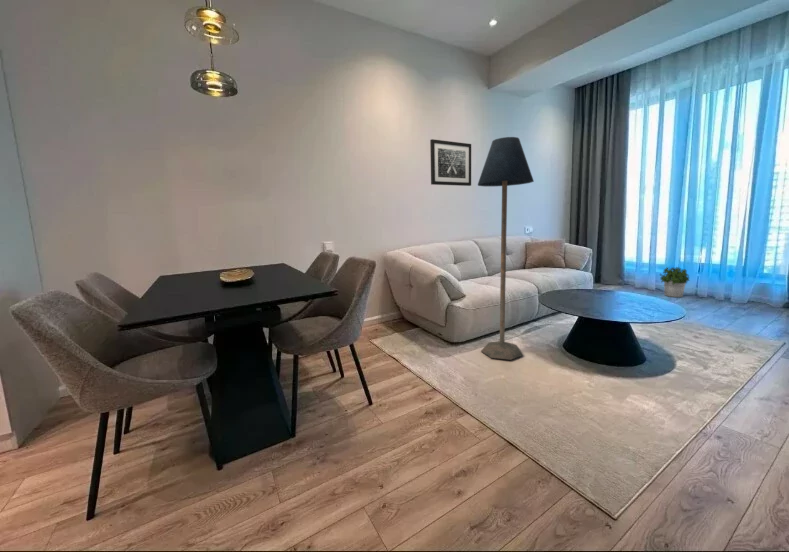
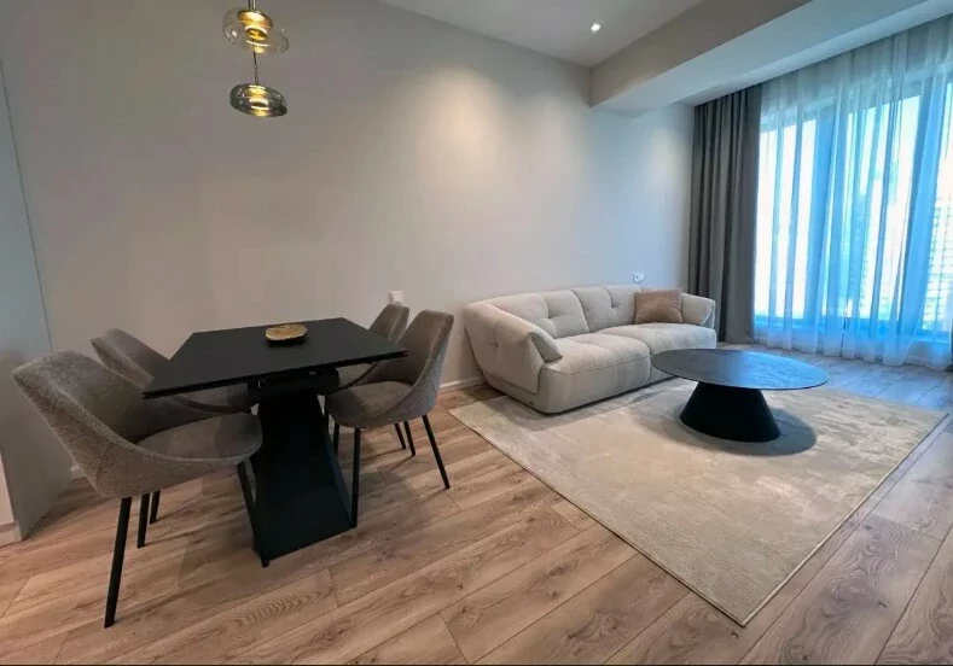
- potted plant (672, 281)
- floor lamp (503, 251)
- wall art (451, 163)
